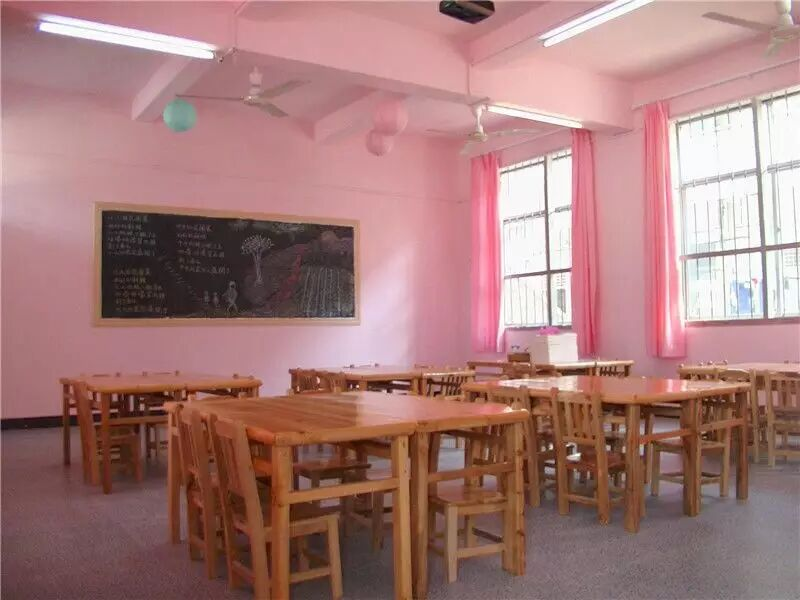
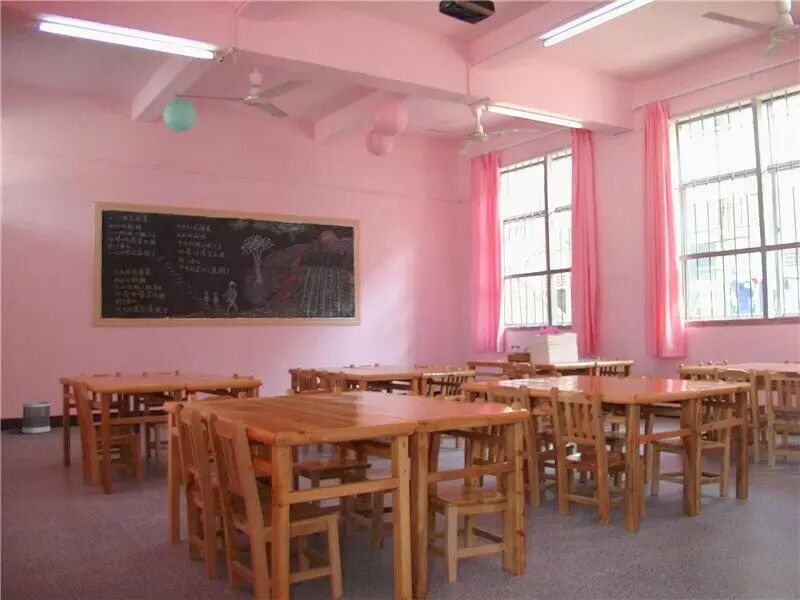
+ wastebasket (36, 417)
